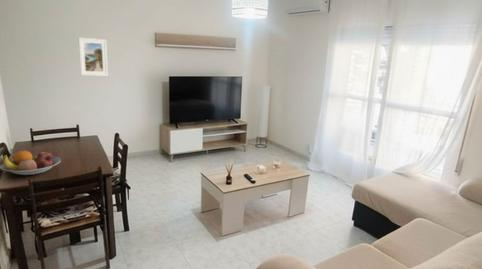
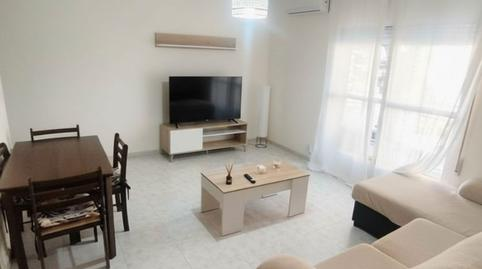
- fruit bowl (31, 160)
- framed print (93, 57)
